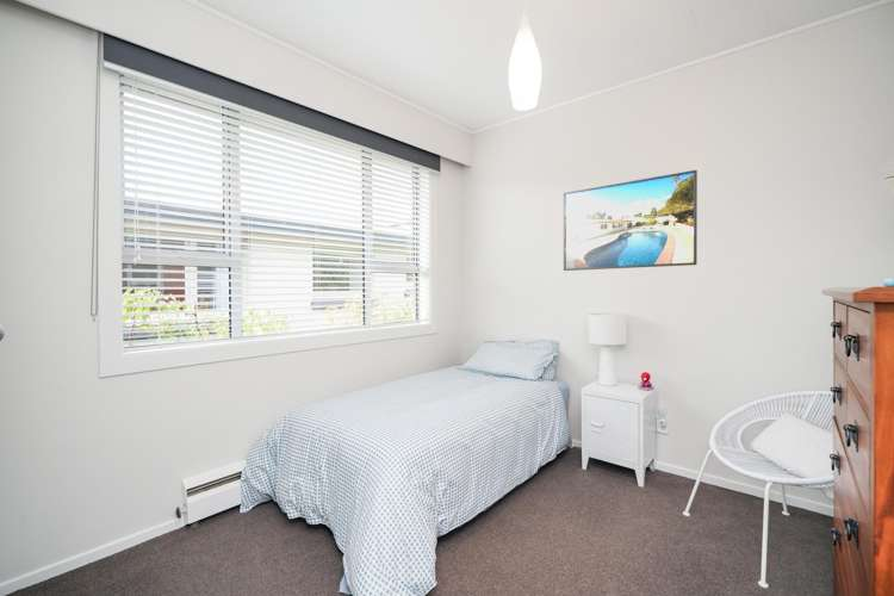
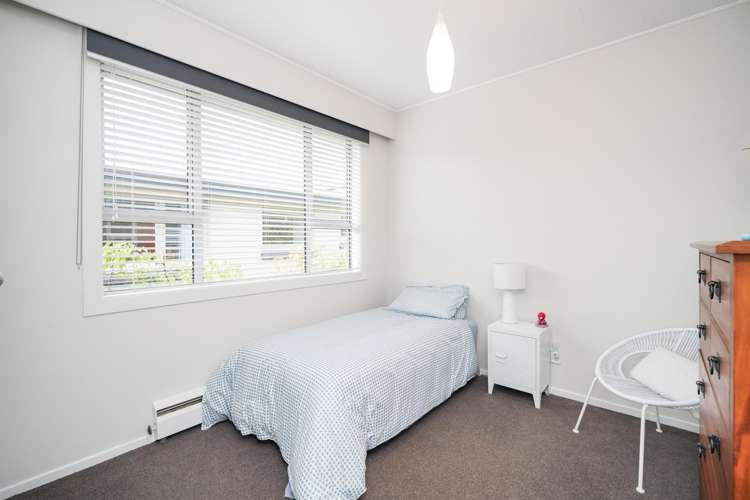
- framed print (623, 225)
